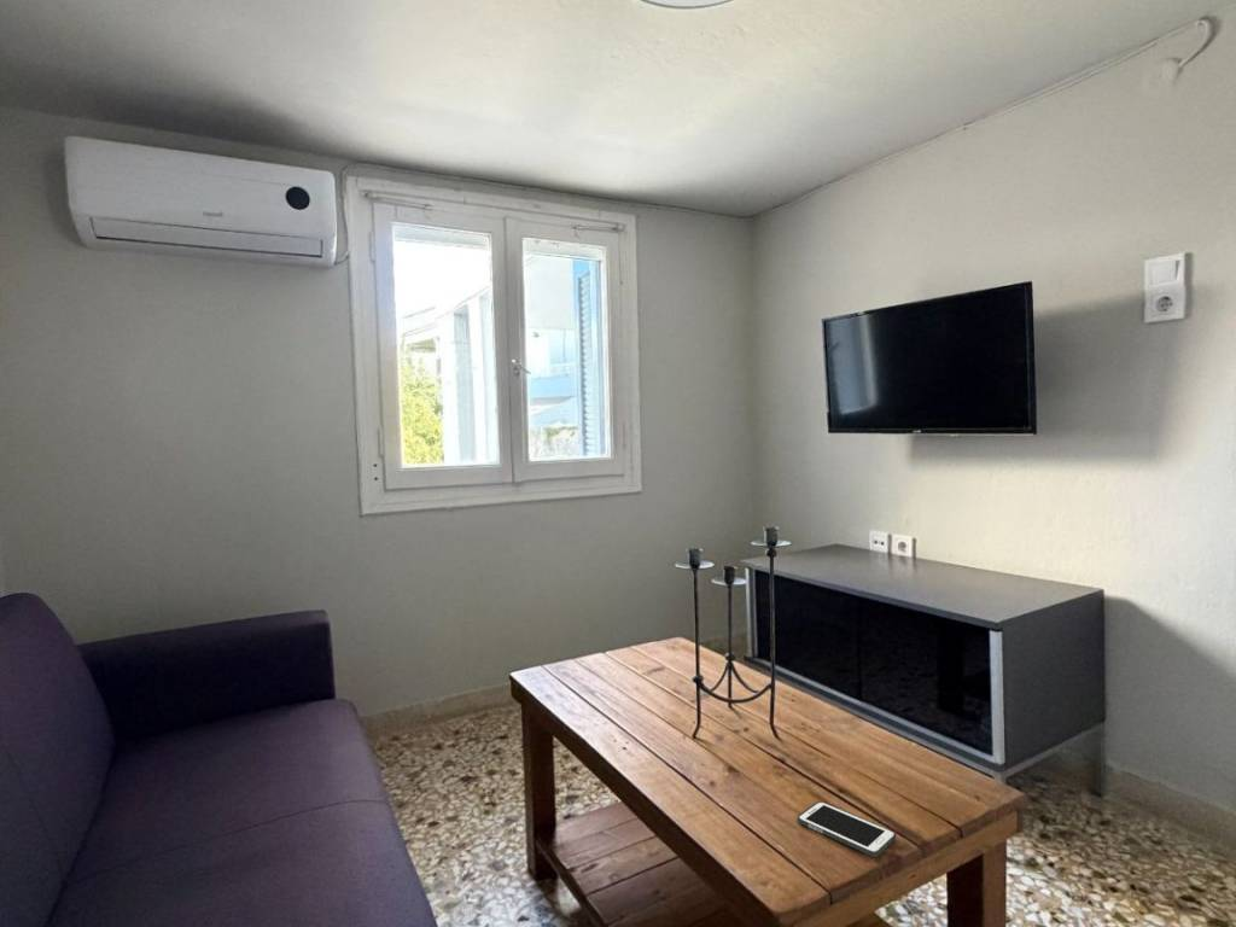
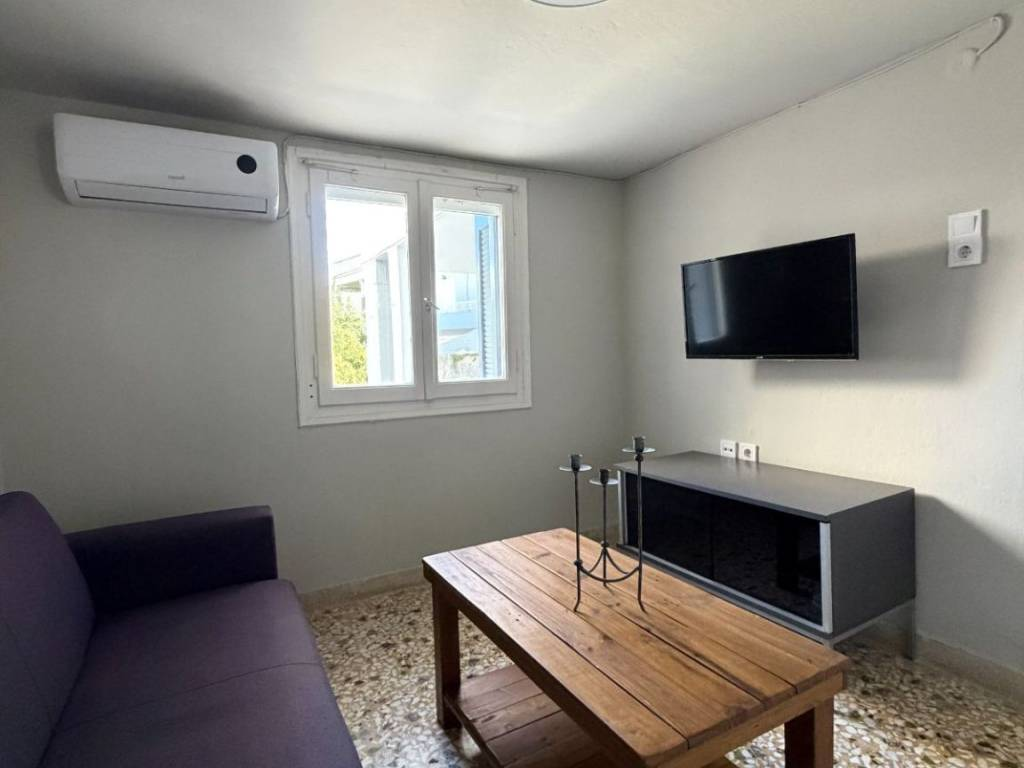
- cell phone (845, 827)
